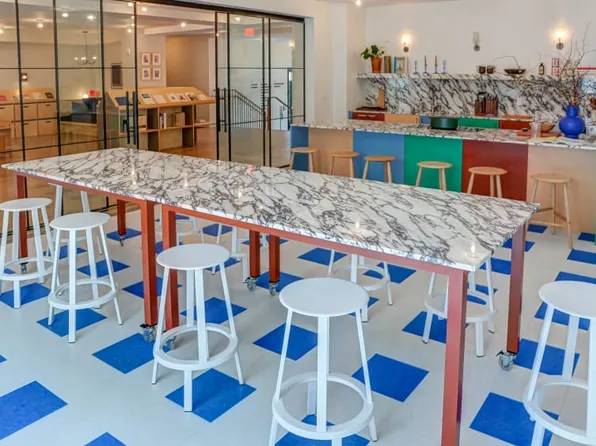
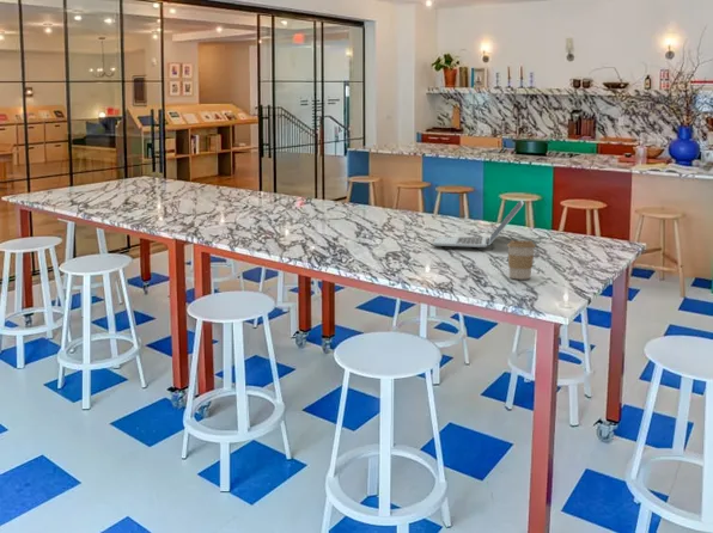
+ laptop (479, 238)
+ coffee cup (520, 258)
